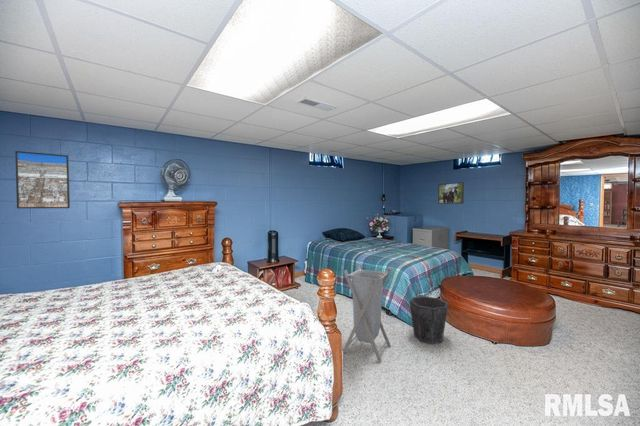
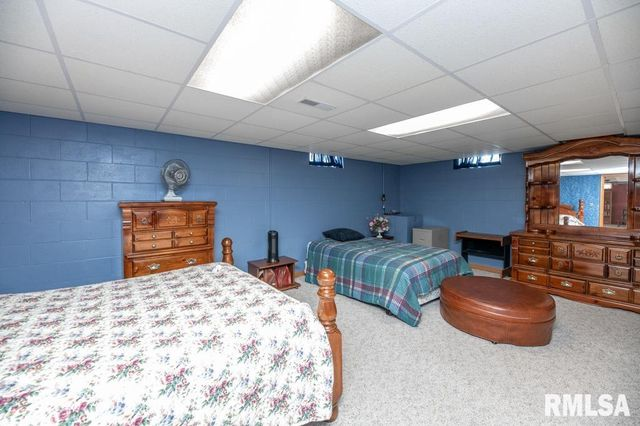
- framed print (43, 180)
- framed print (450, 193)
- waste bin (428, 319)
- laundry hamper (367, 309)
